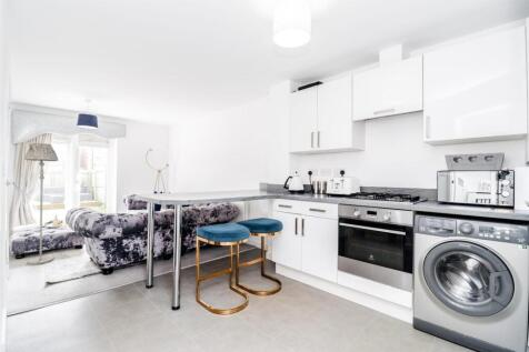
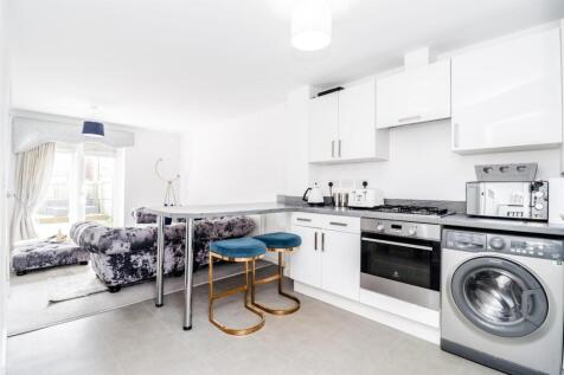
- floor lamp (41, 202)
